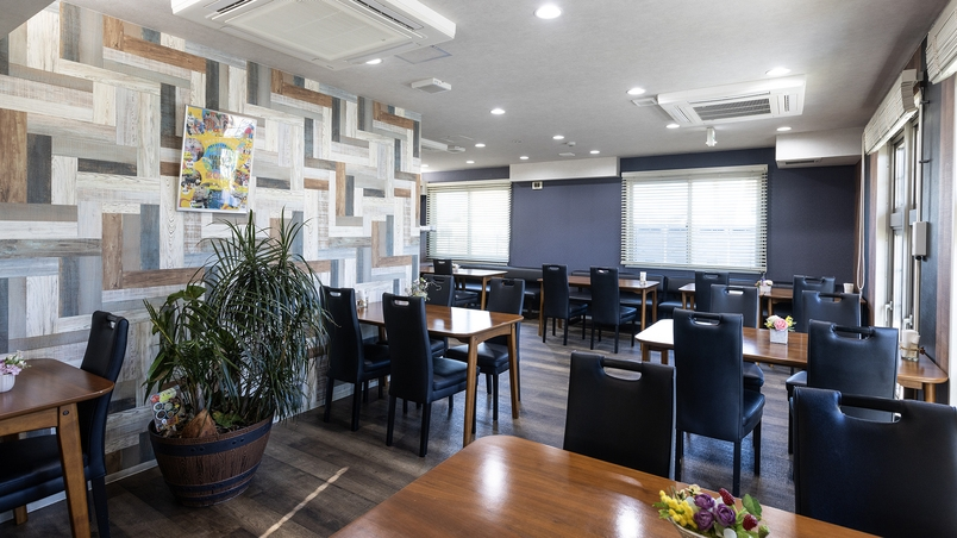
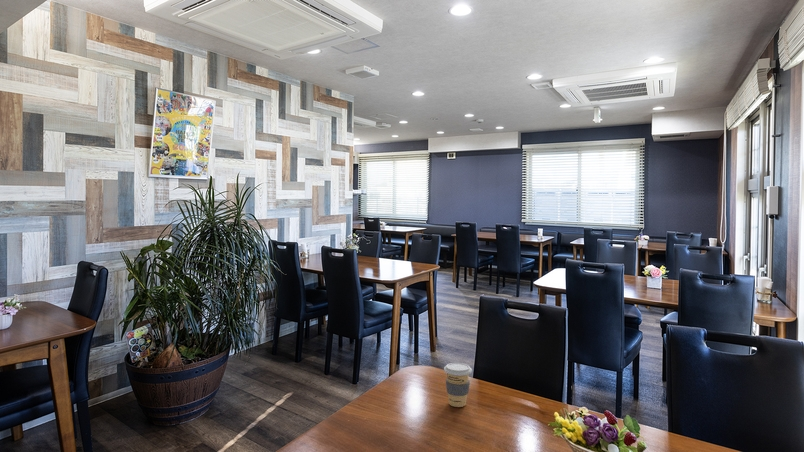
+ coffee cup (457, 384)
